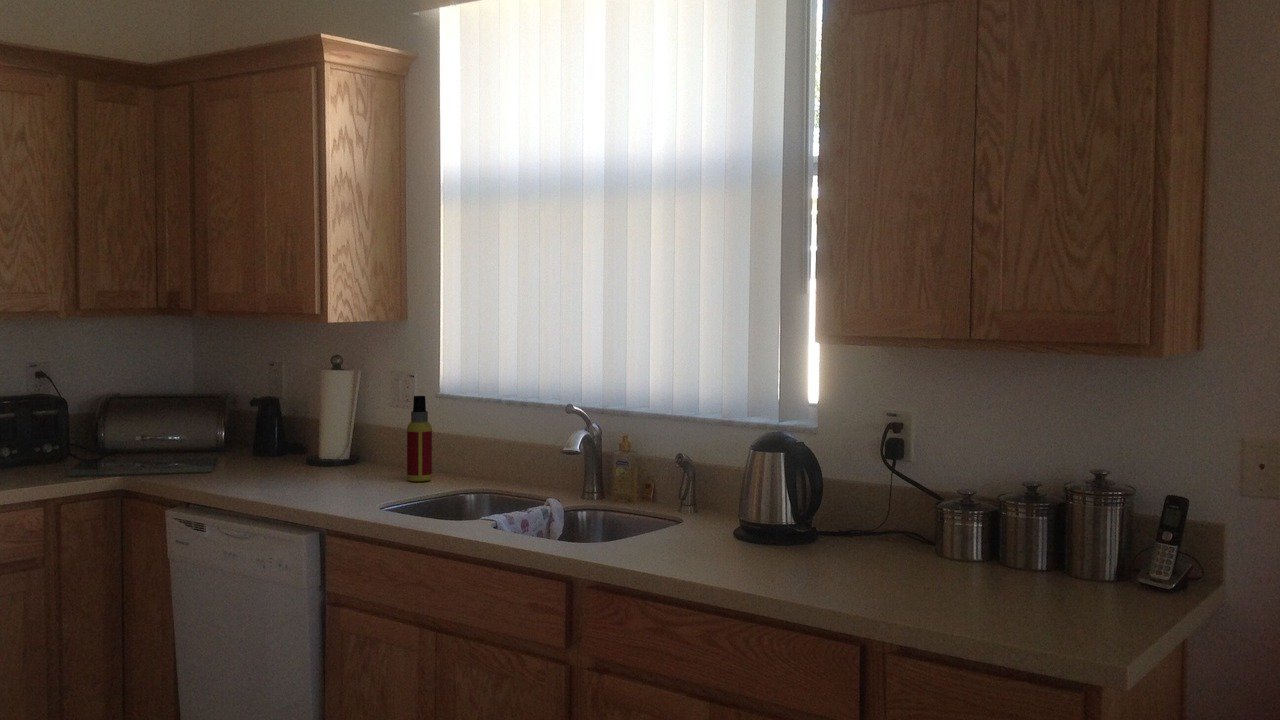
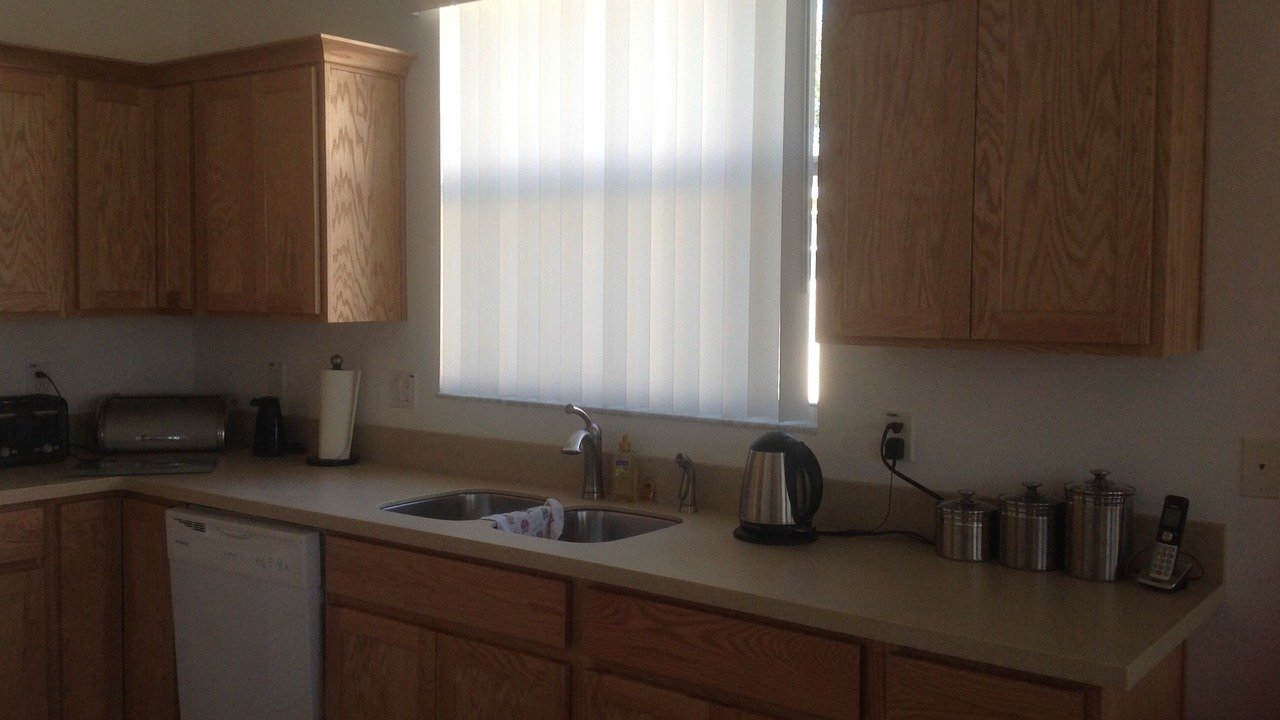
- spray bottle (419, 438)
